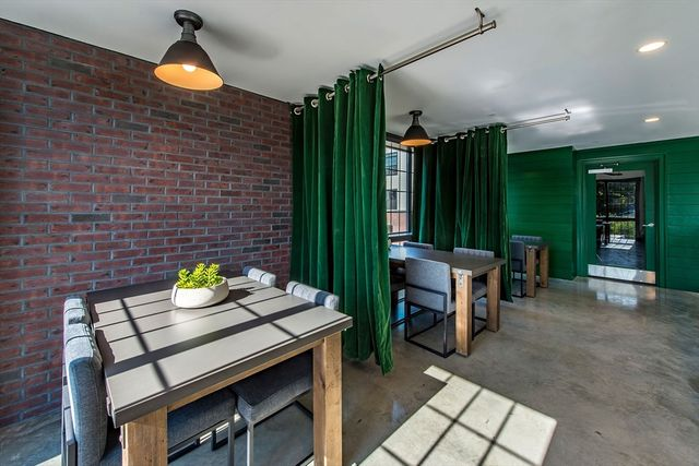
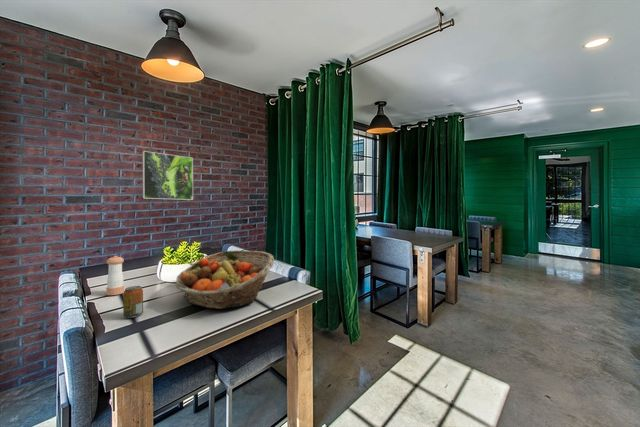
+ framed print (169, 177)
+ pepper shaker (115, 274)
+ beverage can (133, 301)
+ fruit basket (226, 276)
